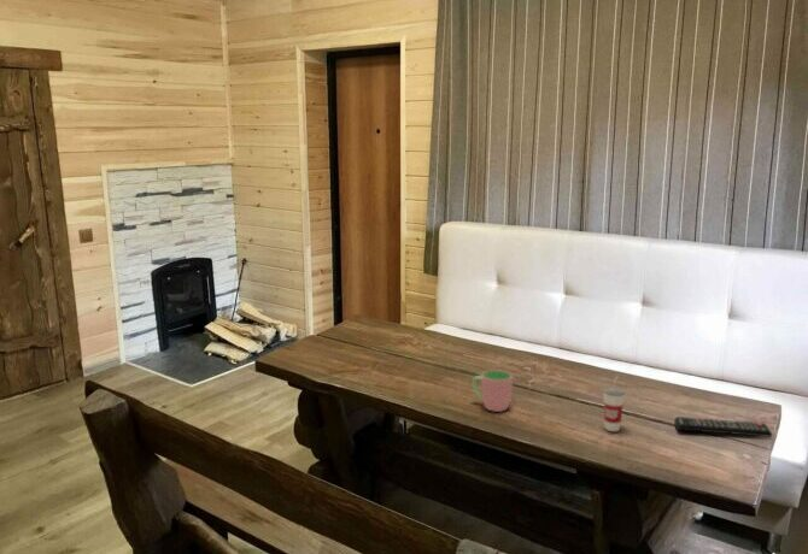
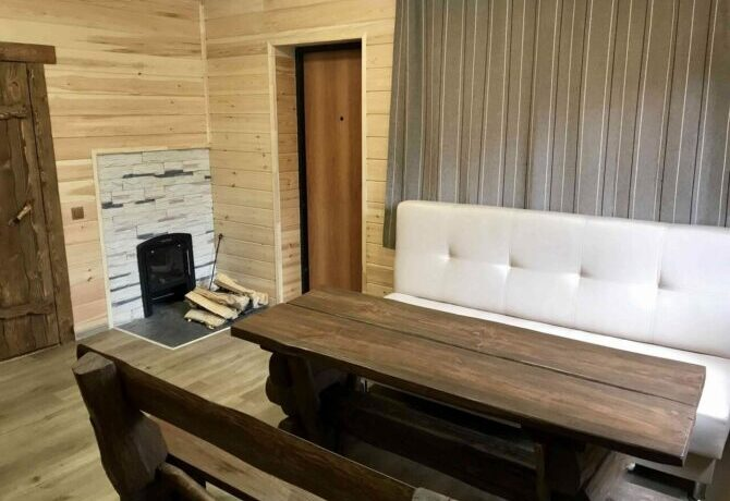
- cup (491, 390)
- remote control (721, 426)
- cup (613, 402)
